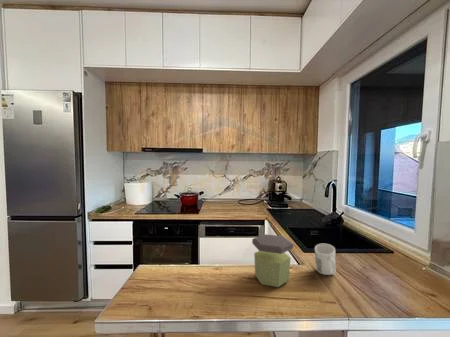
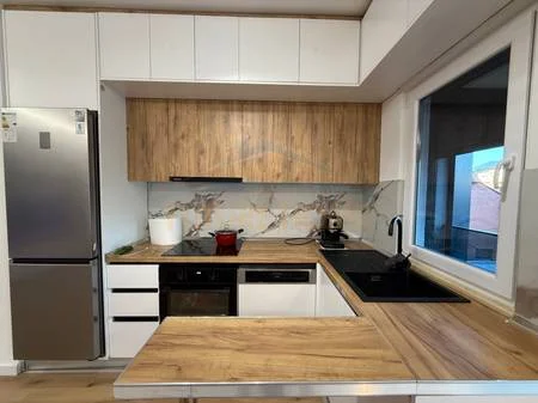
- mug (328, 260)
- jar (271, 259)
